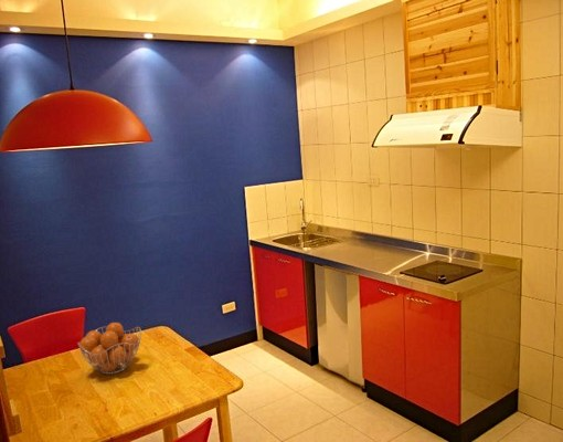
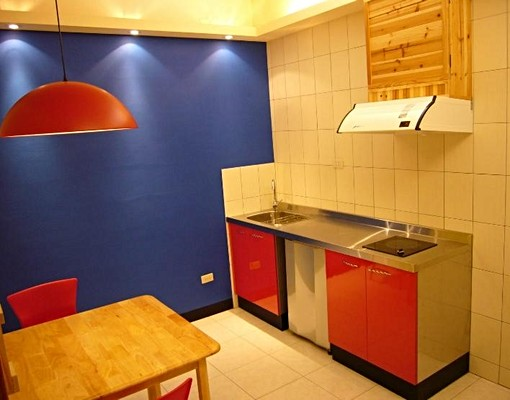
- fruit basket (111, 347)
